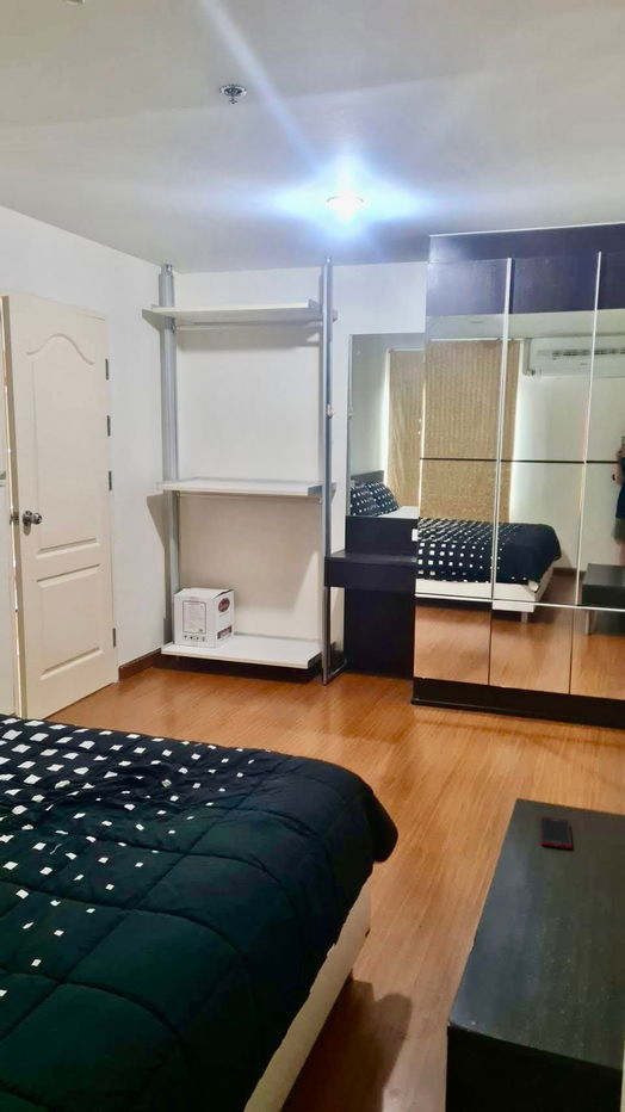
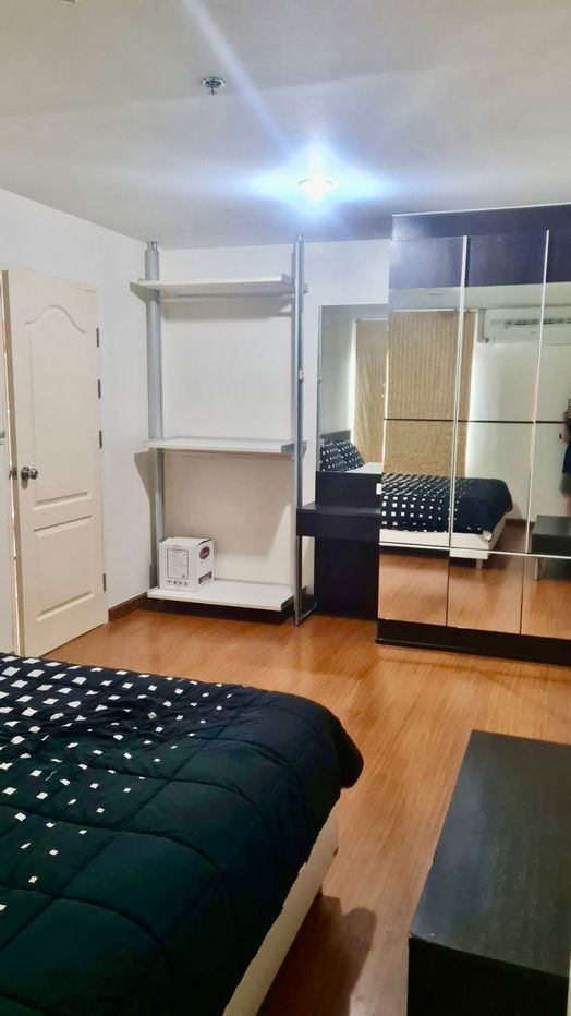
- cell phone (555, 832)
